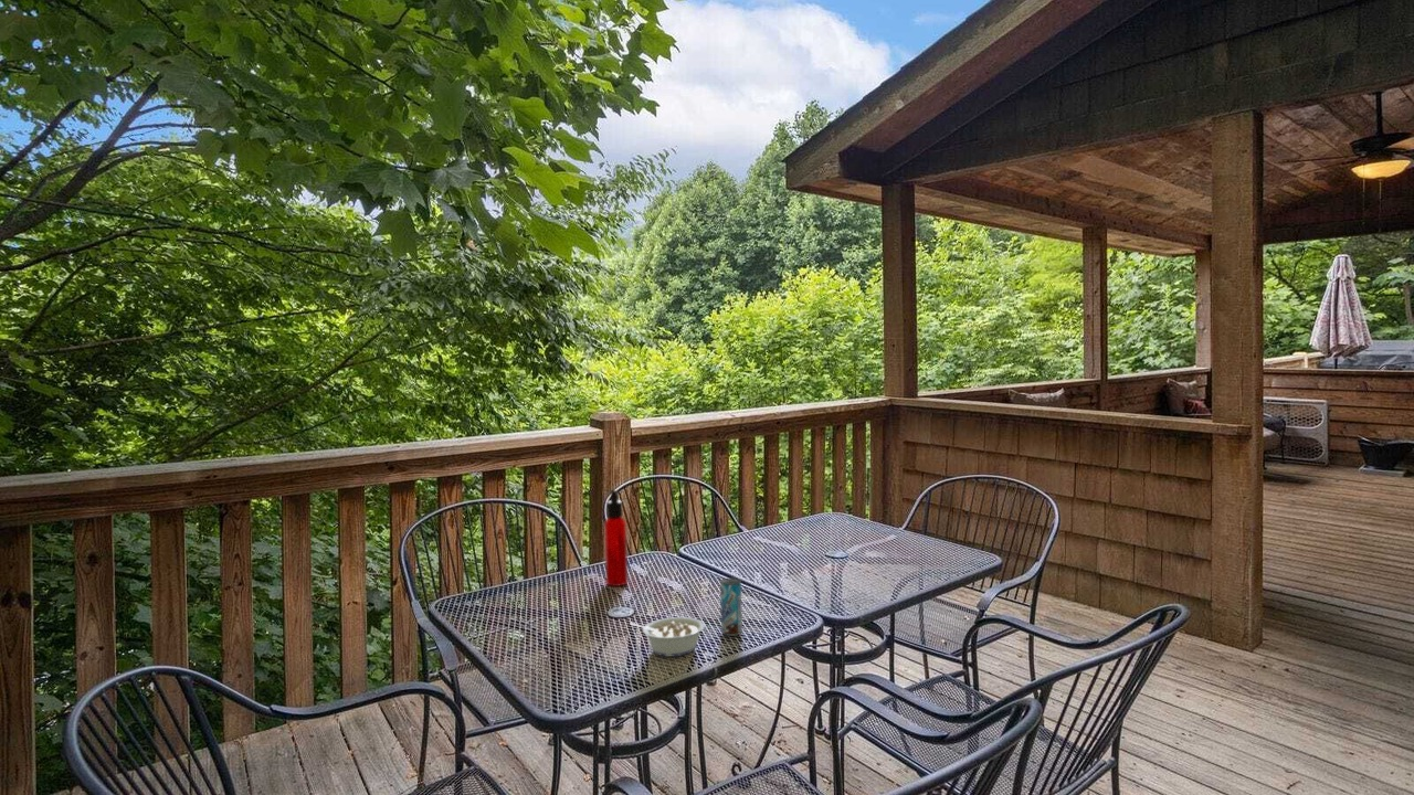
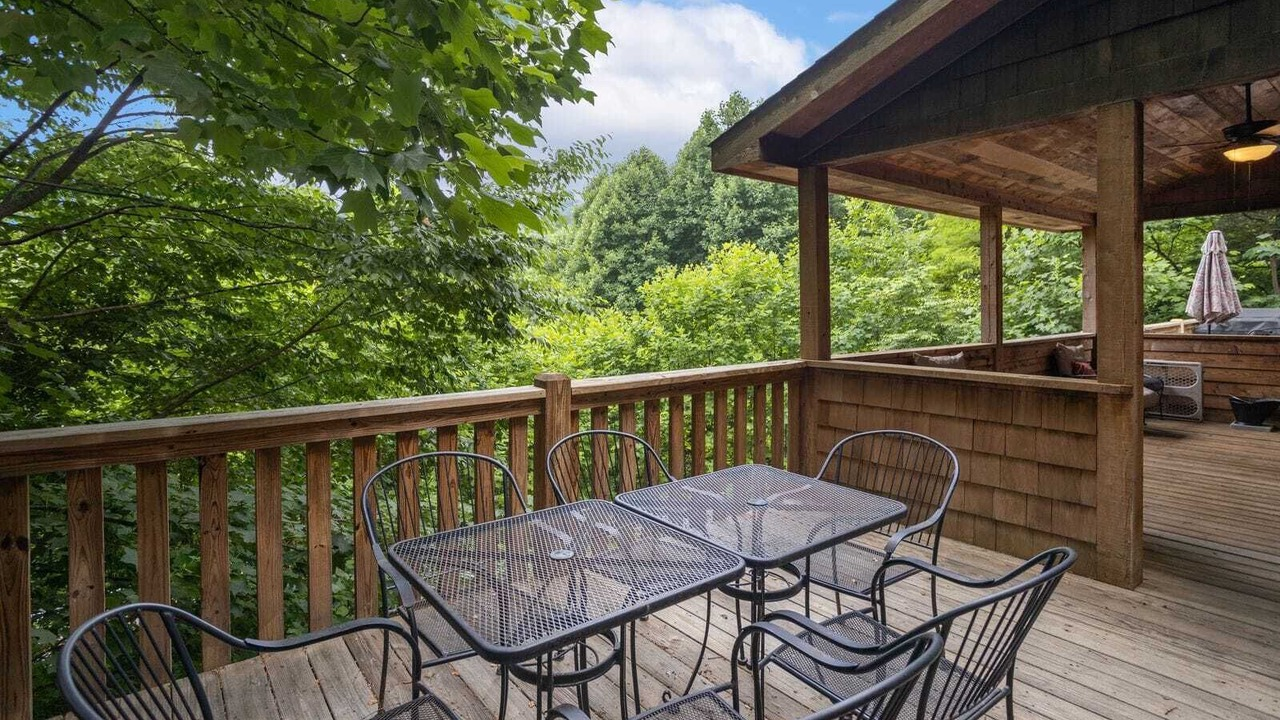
- beverage can (731, 606)
- water bottle (615, 536)
- legume (672, 636)
